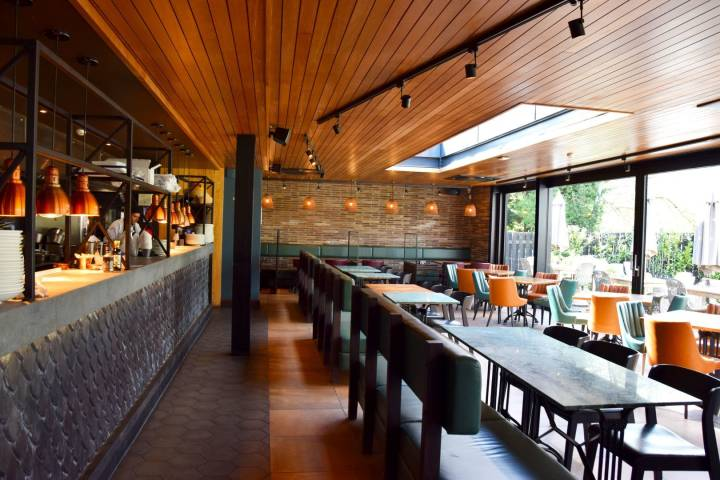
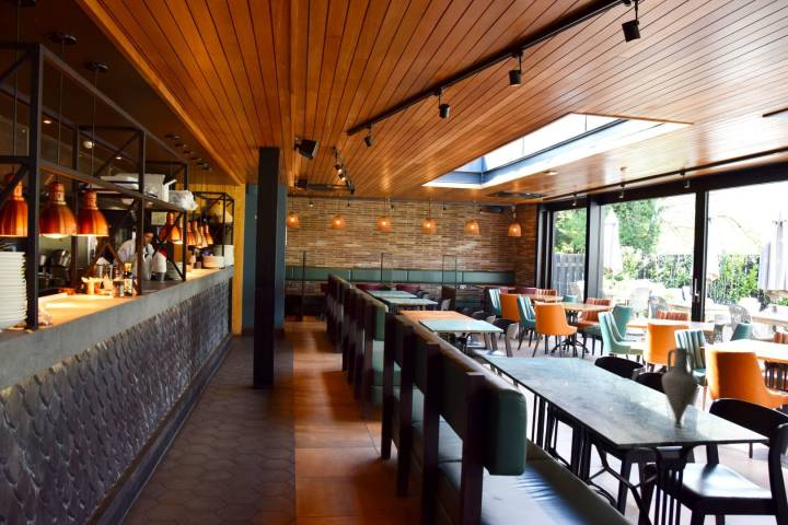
+ vase (679, 386)
